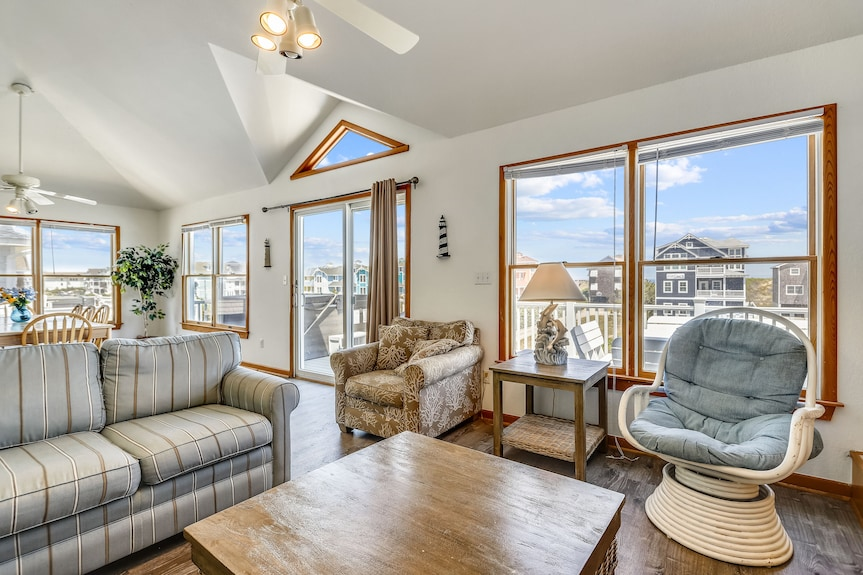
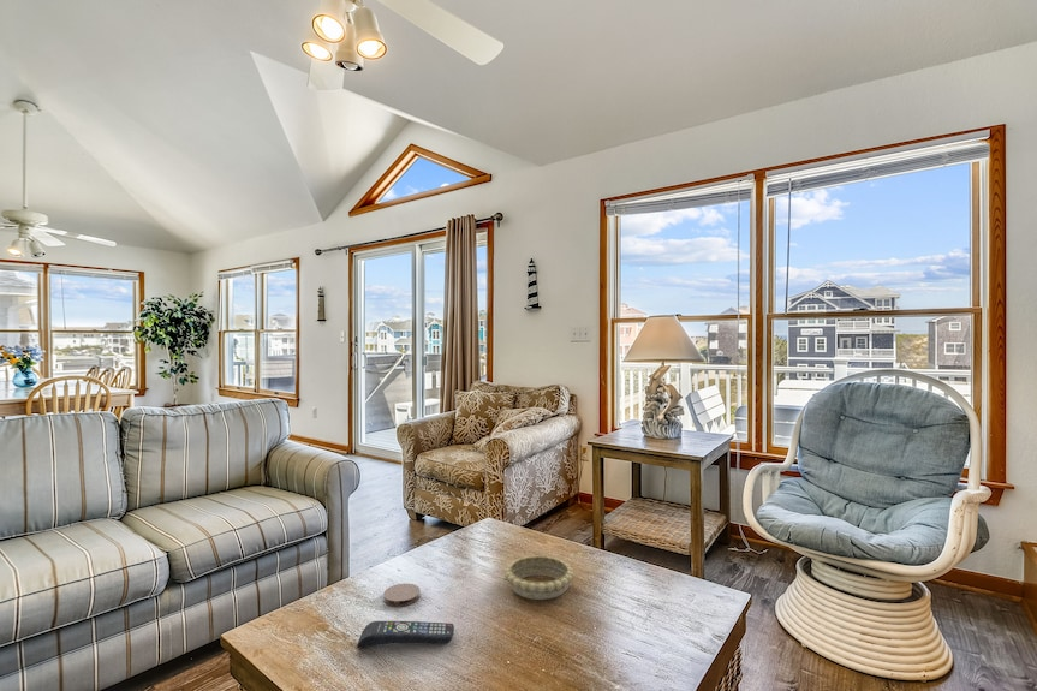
+ remote control (406, 632)
+ decorative bowl (538, 574)
+ coaster (401, 594)
